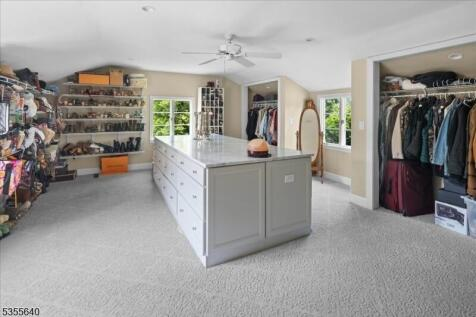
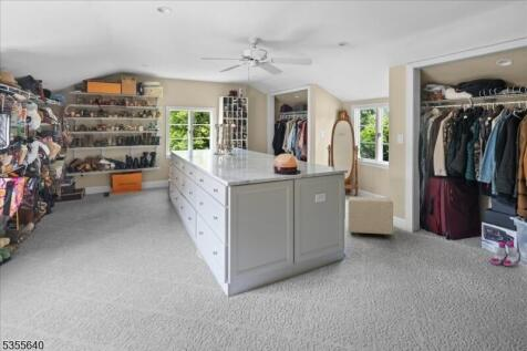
+ boots (505, 251)
+ ottoman (369, 215)
